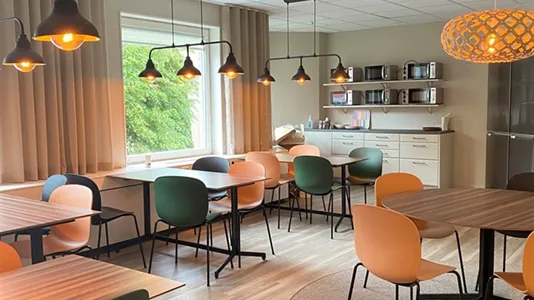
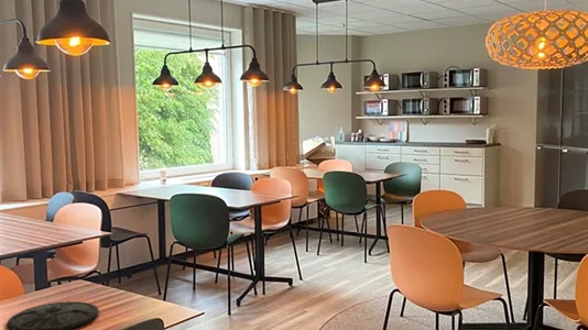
+ plate (54, 311)
